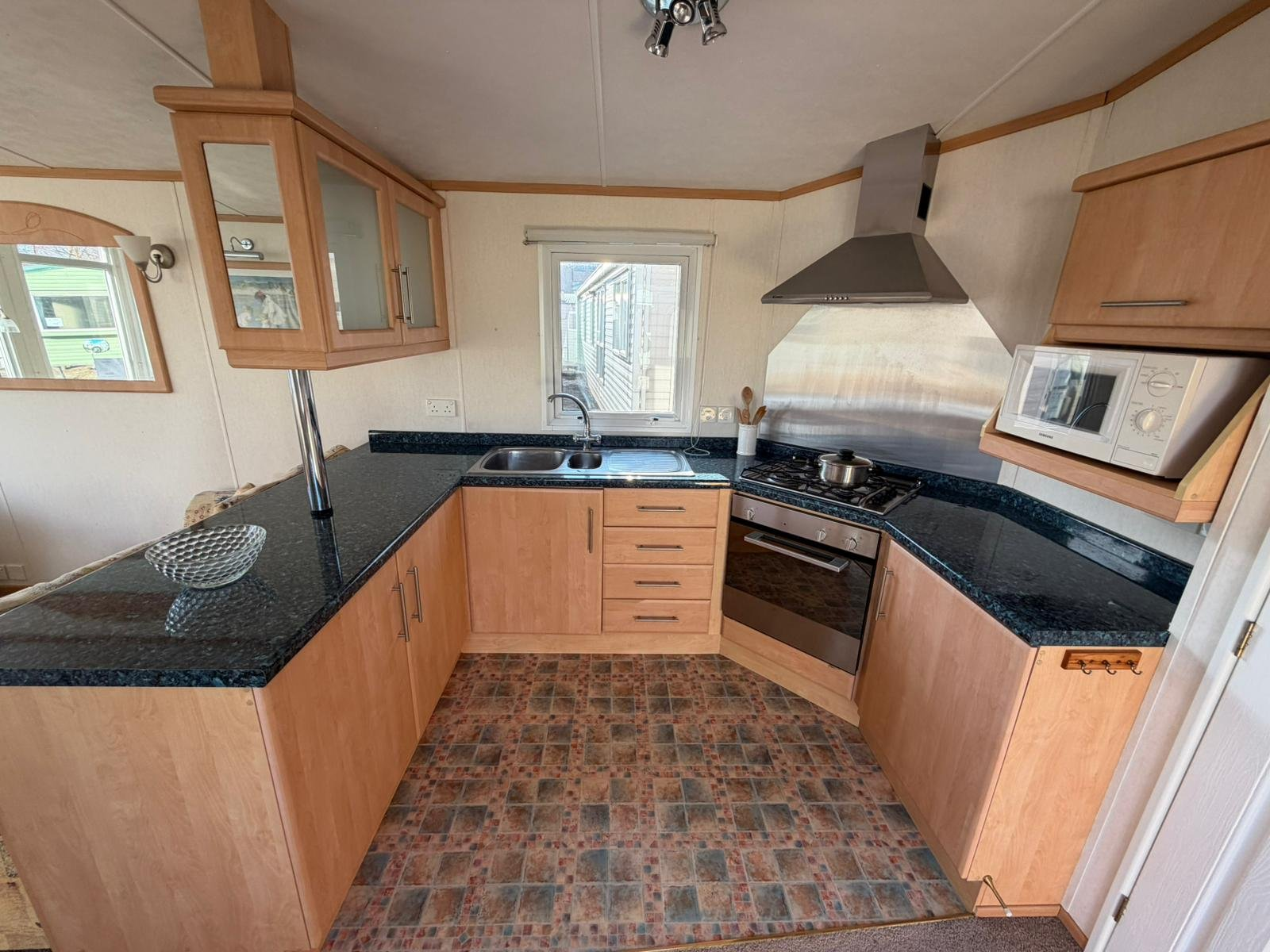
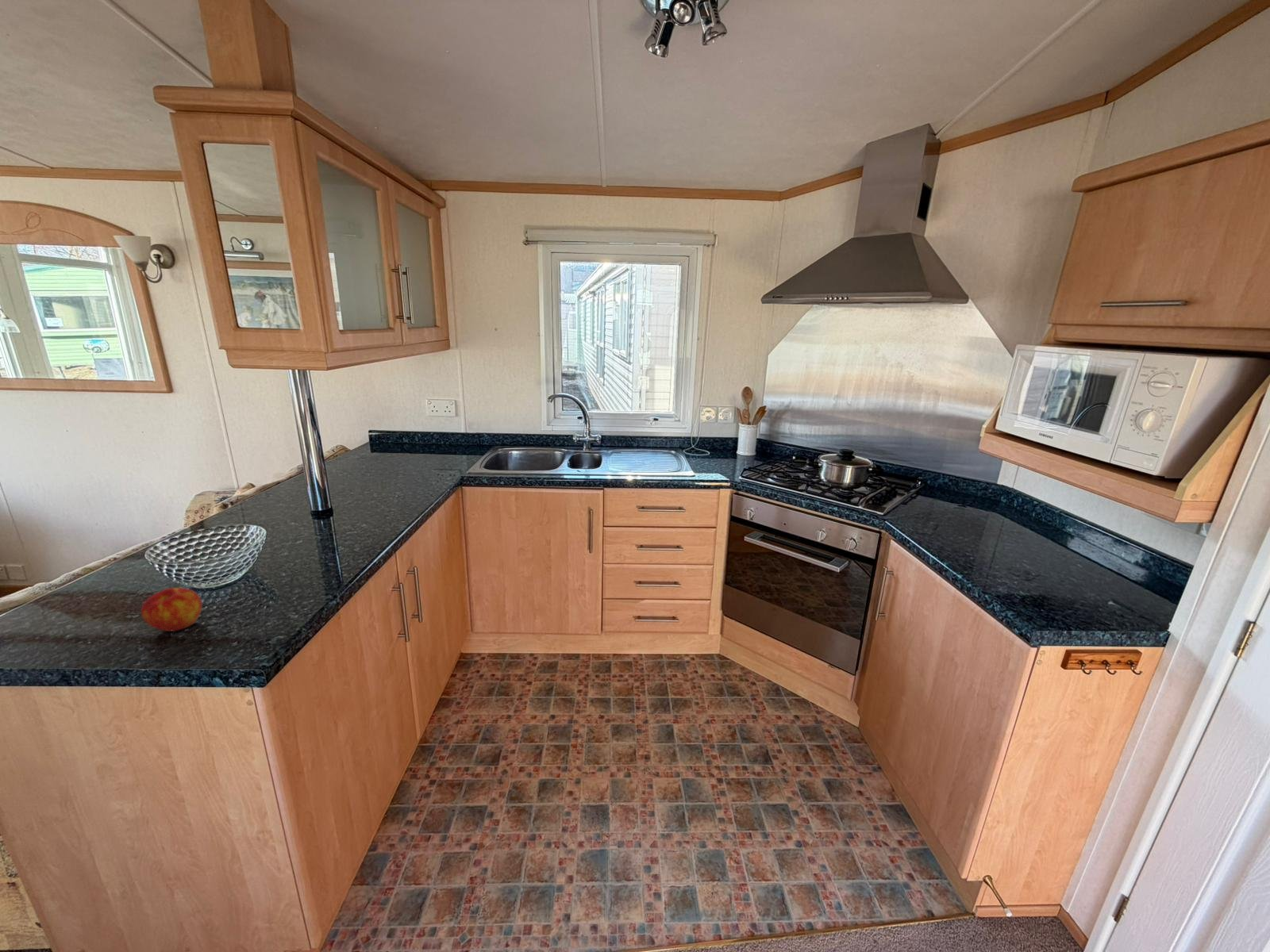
+ apple (172, 609)
